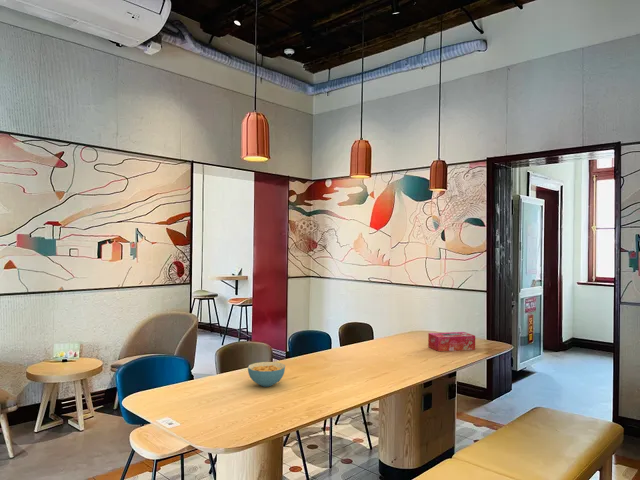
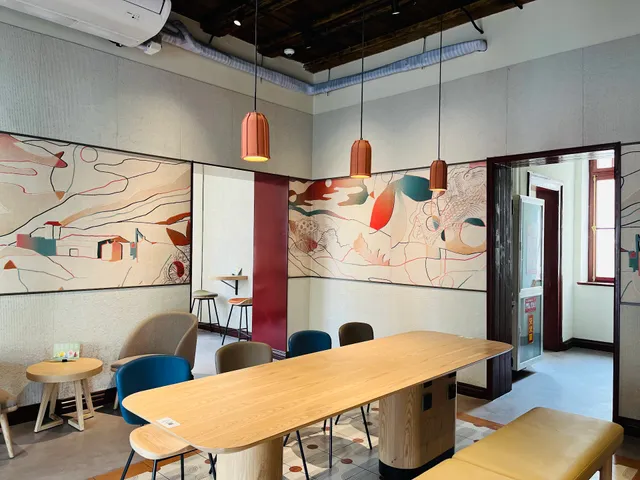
- cereal bowl (266, 375)
- tissue box (451, 341)
